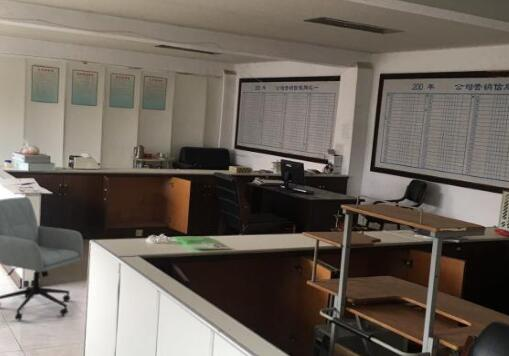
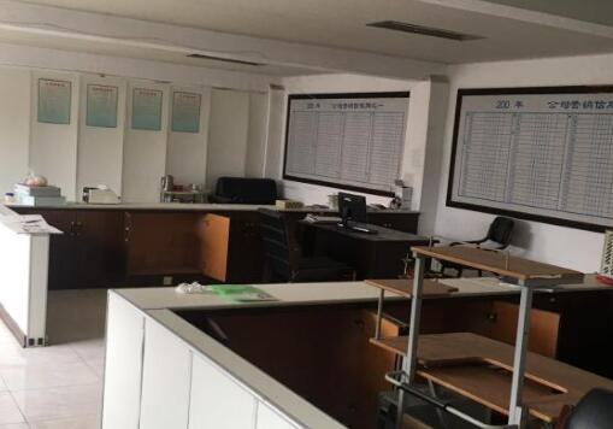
- office chair (35, 255)
